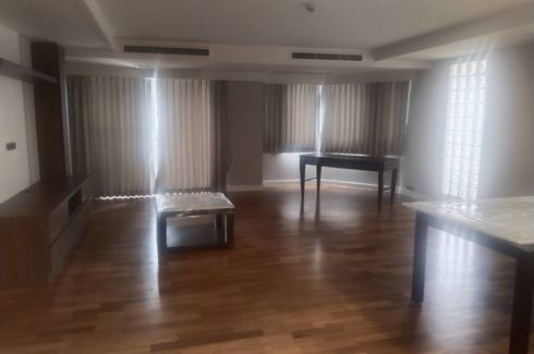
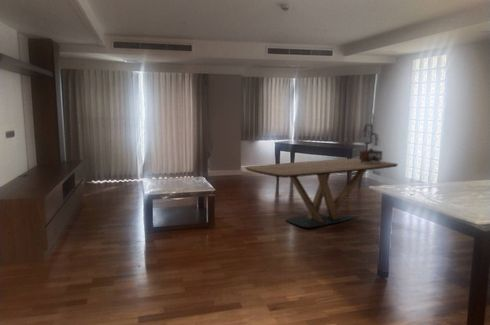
+ table lamp (370, 143)
+ dining table (324, 192)
